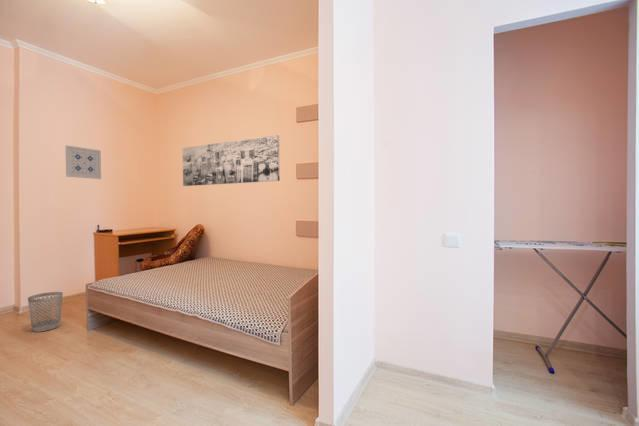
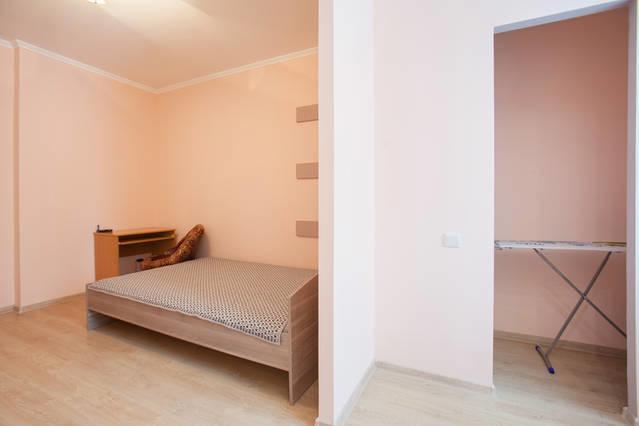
- wall art (84, 163)
- wall art (226, 163)
- wastebasket (46, 311)
